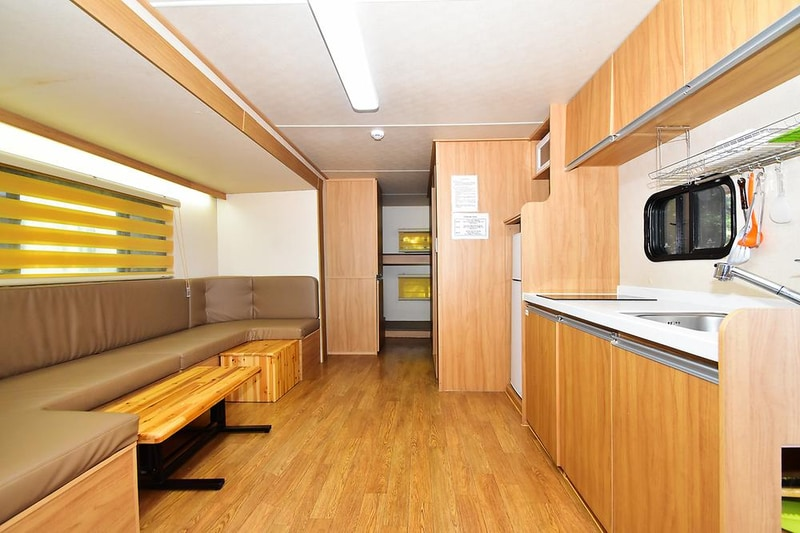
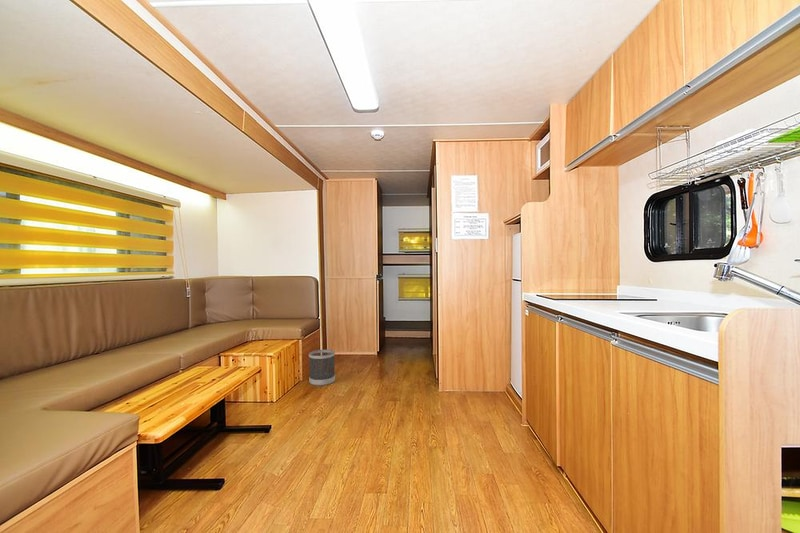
+ wastebasket (322, 366)
